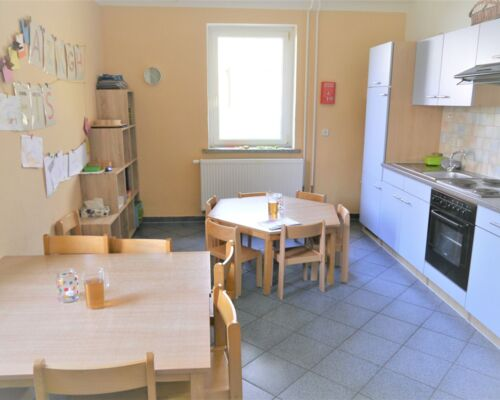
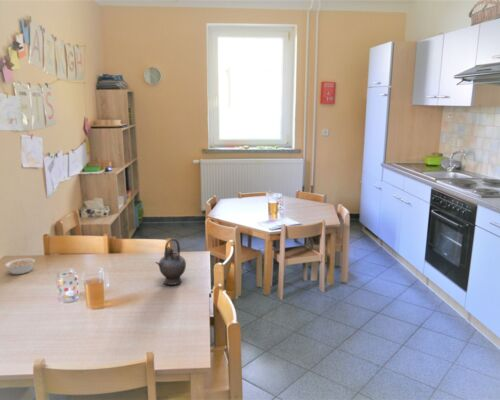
+ teapot (169, 261)
+ legume (21, 265)
